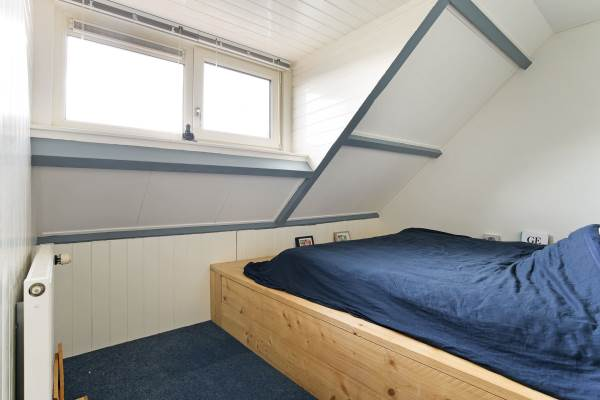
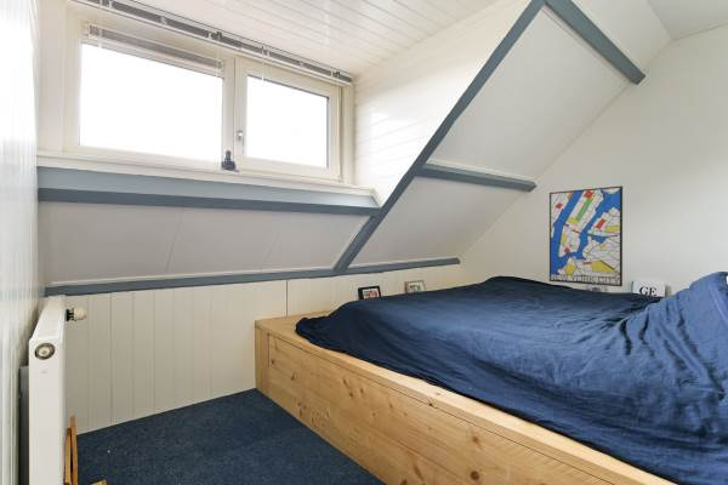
+ wall art (584, 236)
